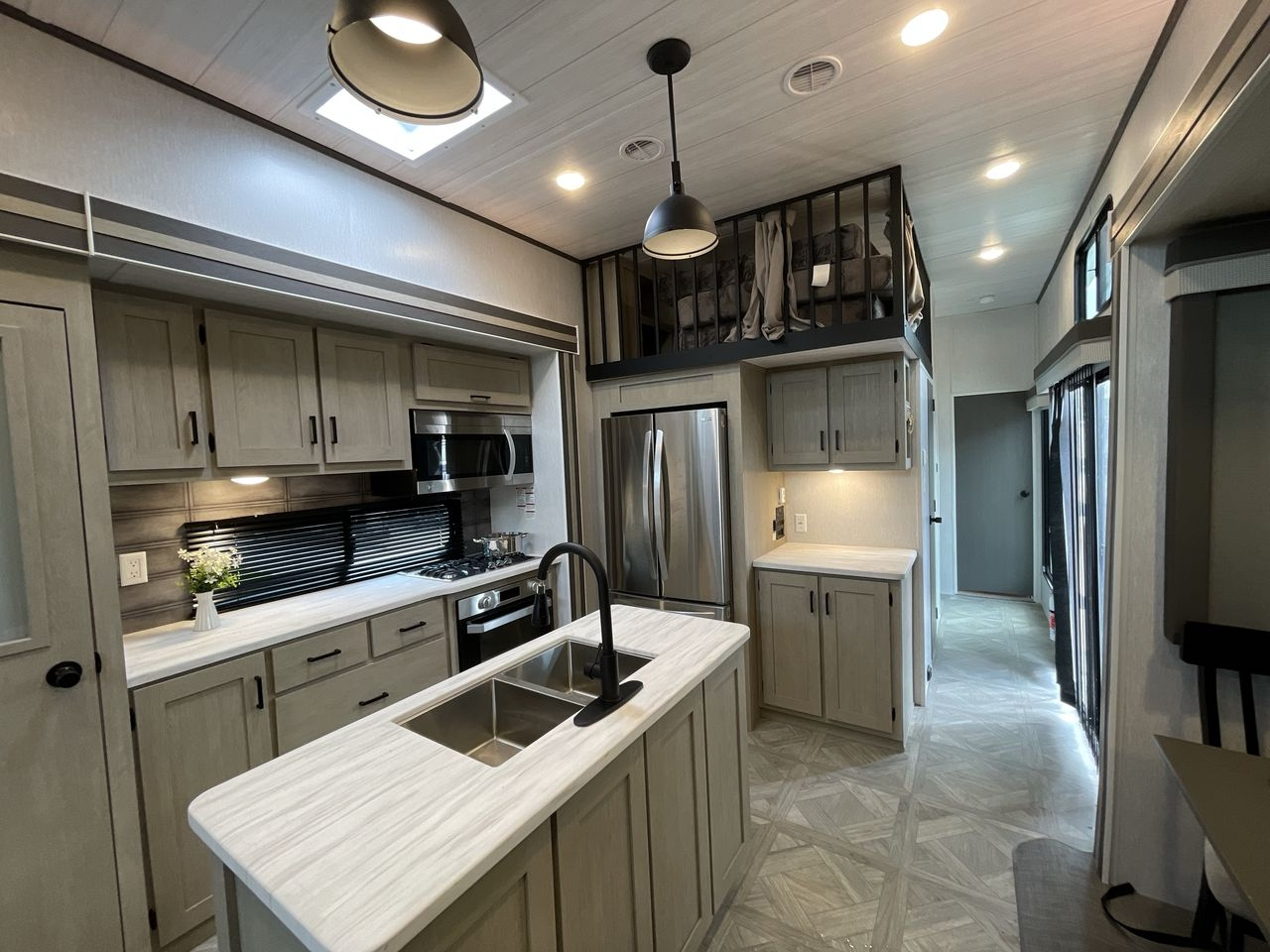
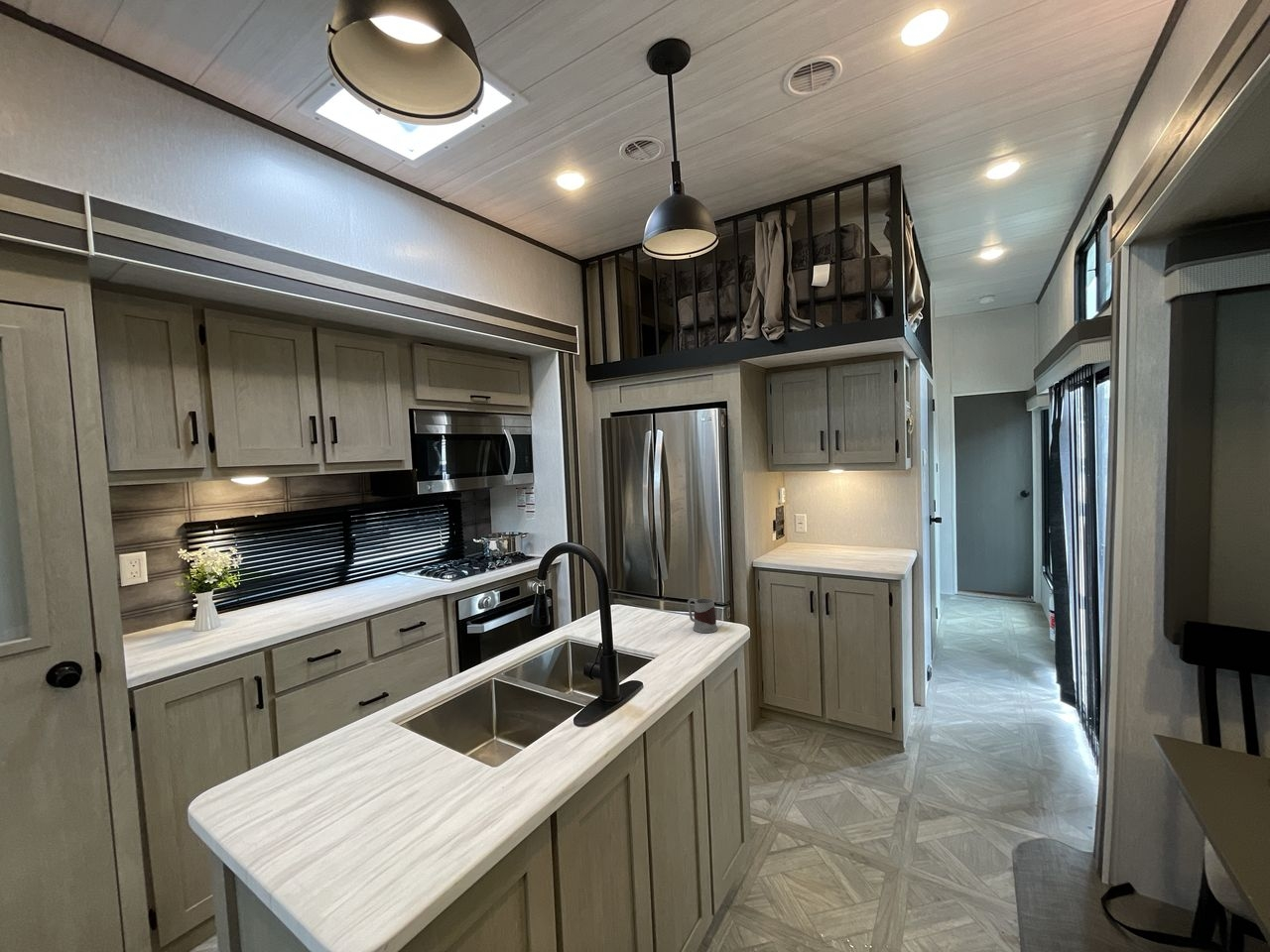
+ mug (701, 614)
